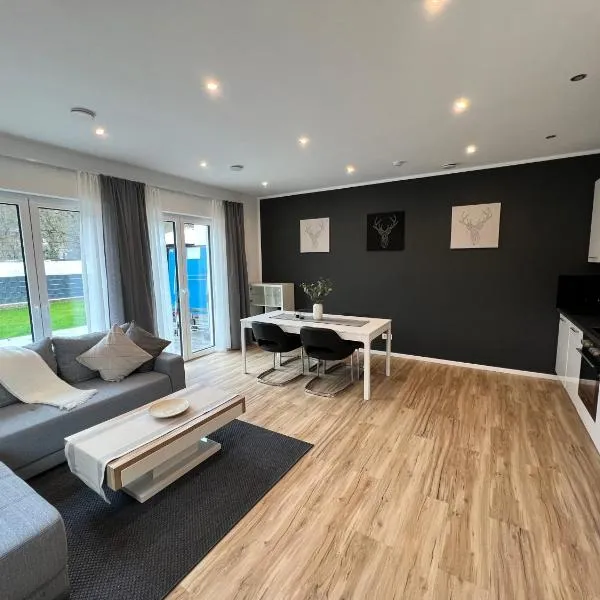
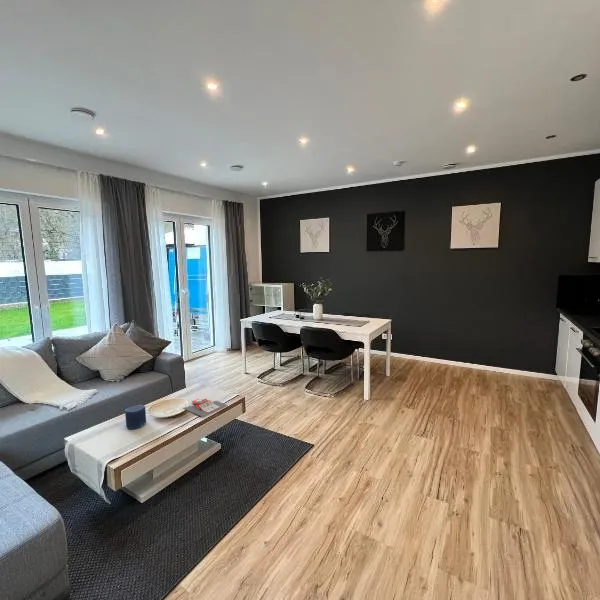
+ candle (135, 416)
+ book (203, 402)
